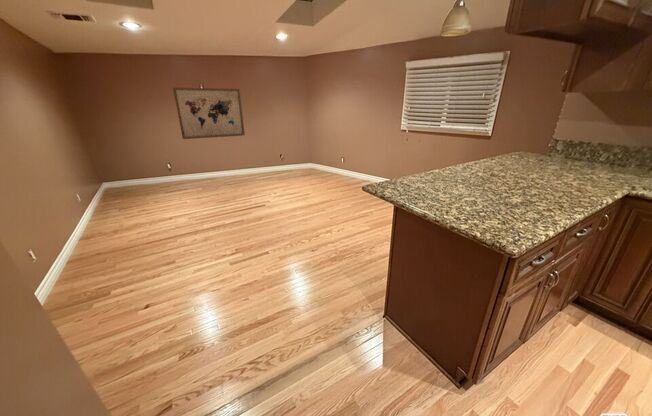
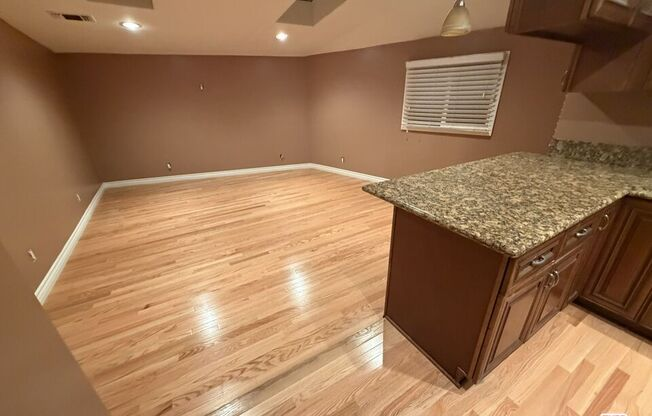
- wall art (211, 113)
